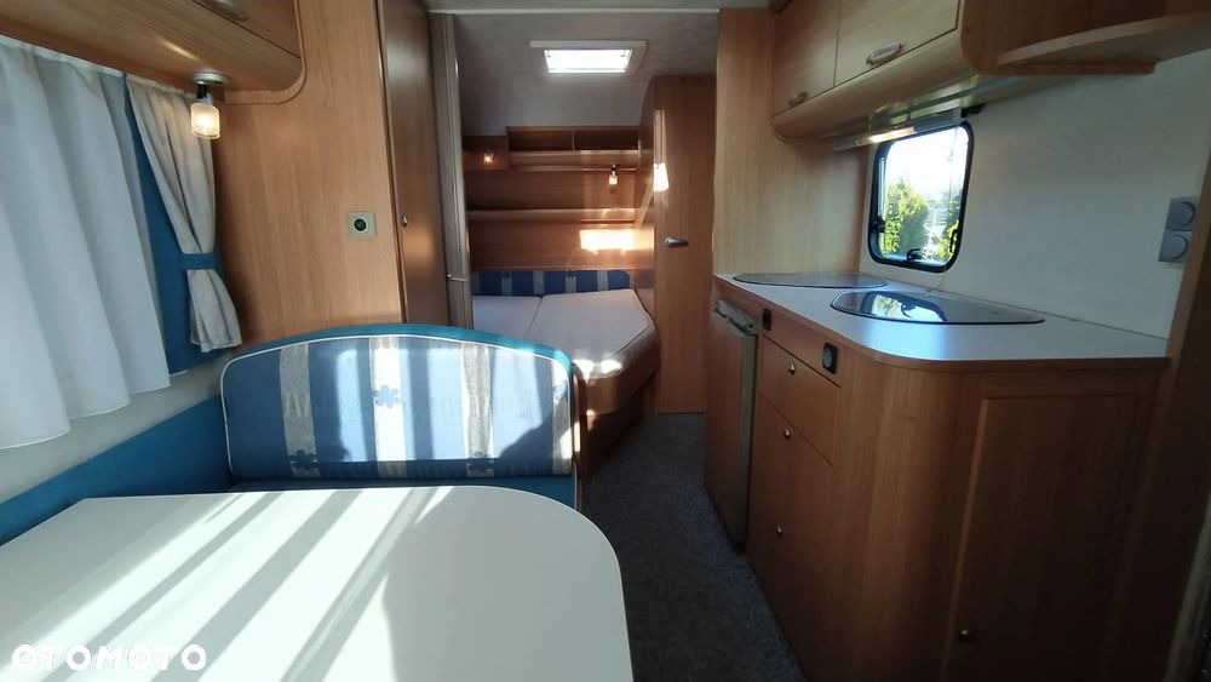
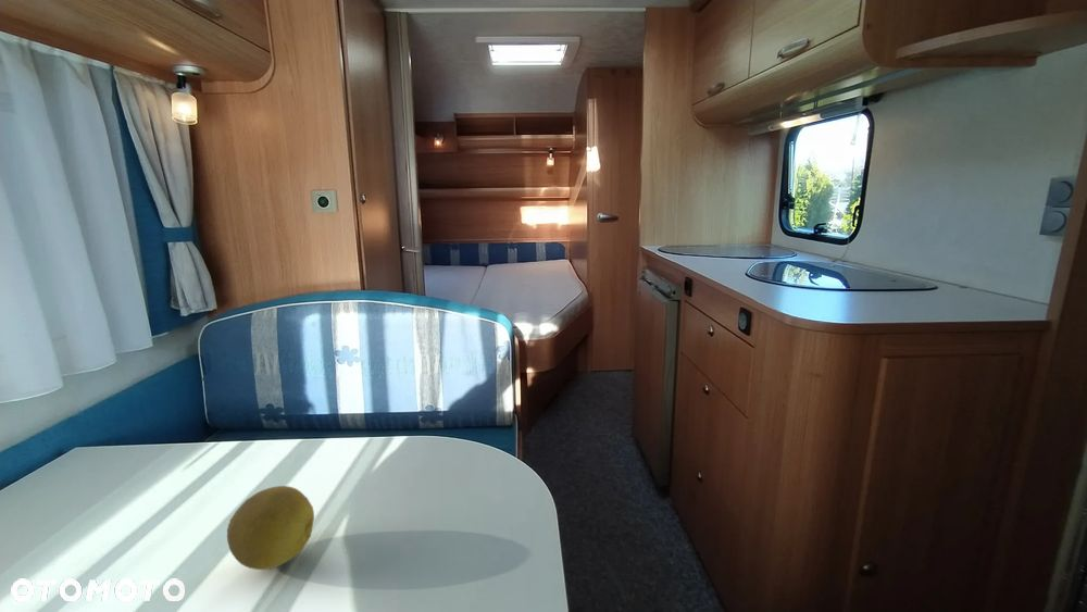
+ fruit (272, 526)
